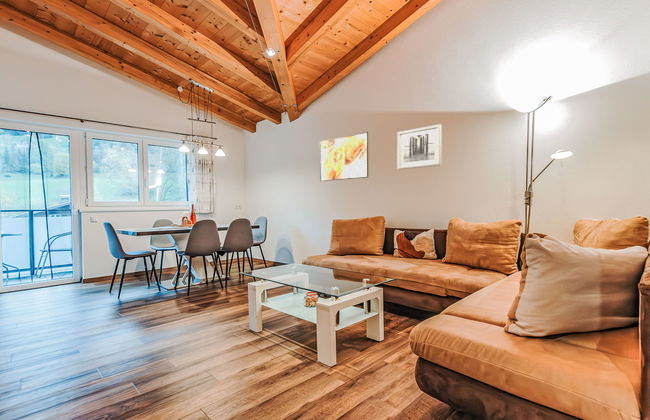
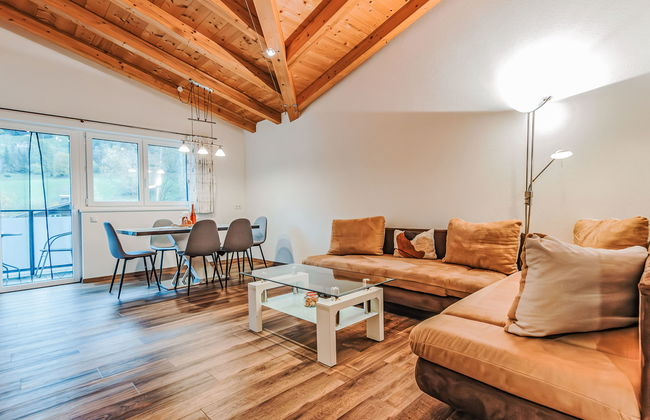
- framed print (342, 158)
- wall art (418, 148)
